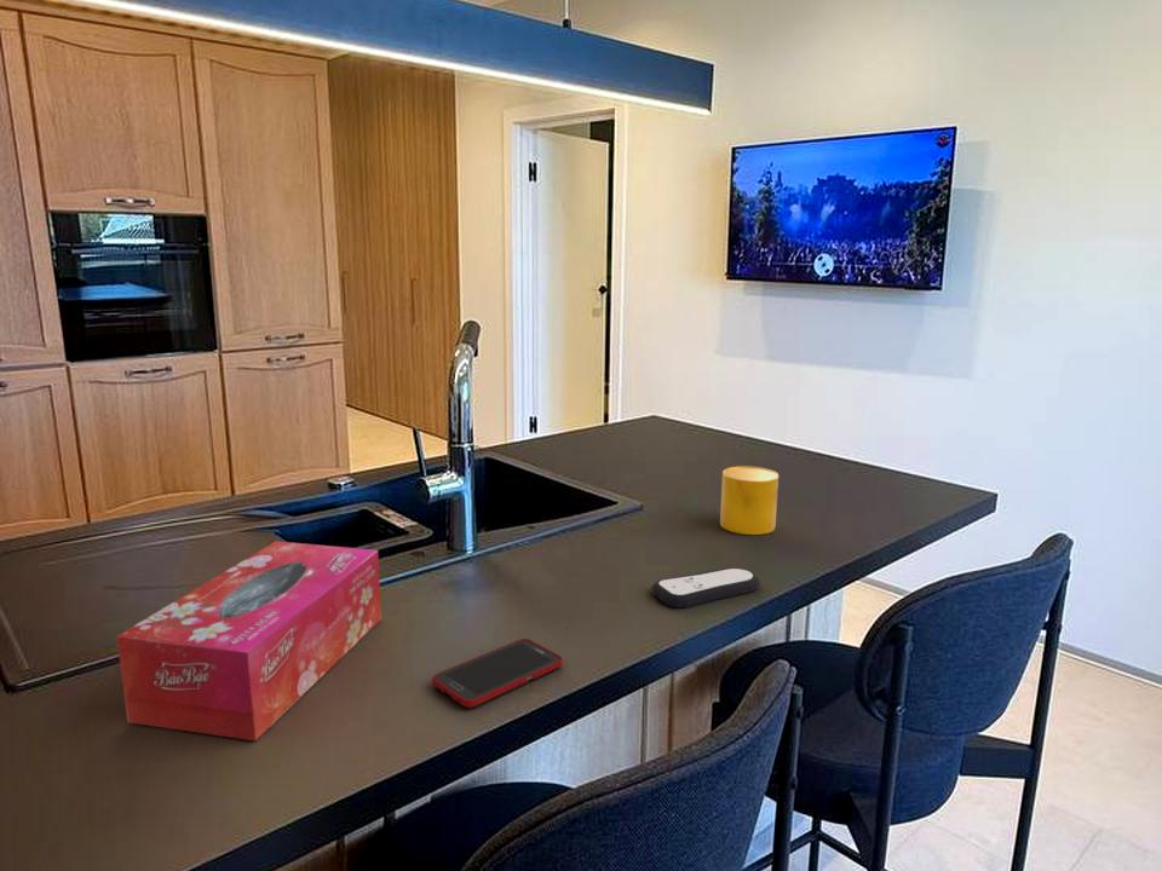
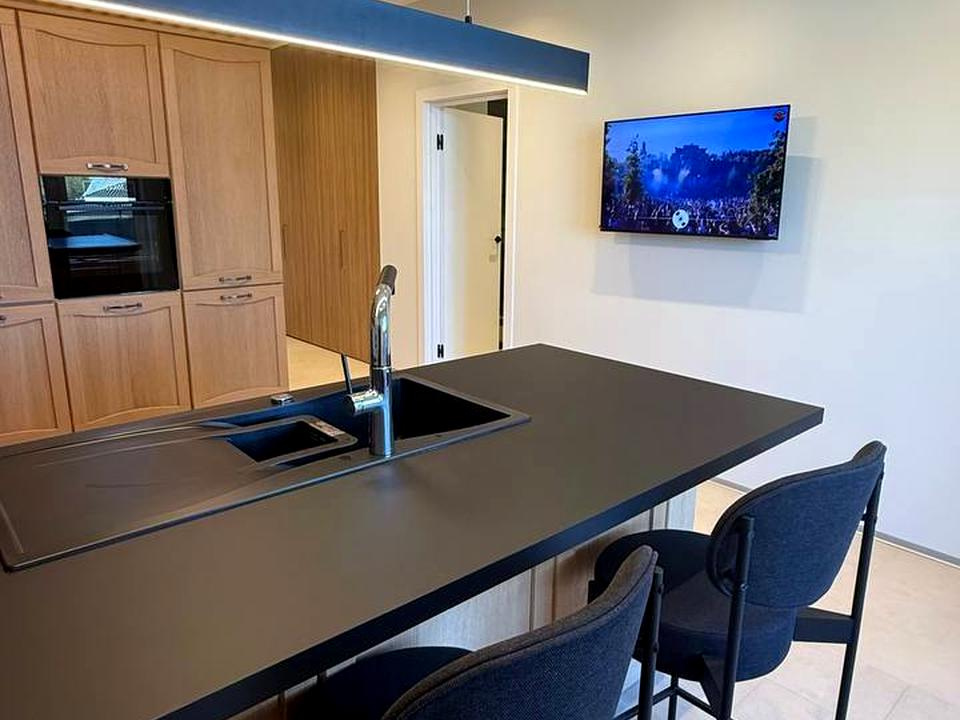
- remote control (707, 586)
- cell phone (499, 670)
- tissue box (266, 625)
- cup (748, 500)
